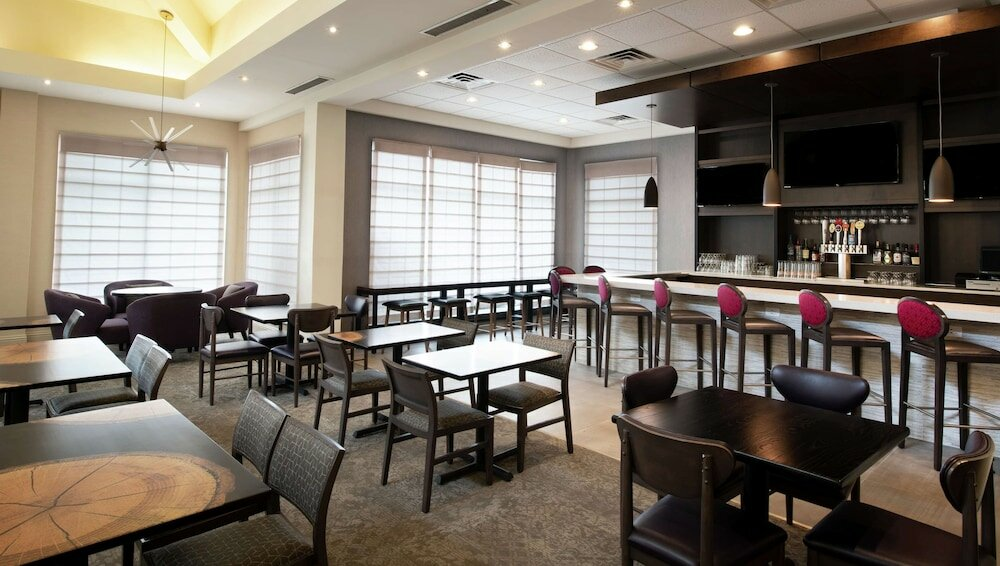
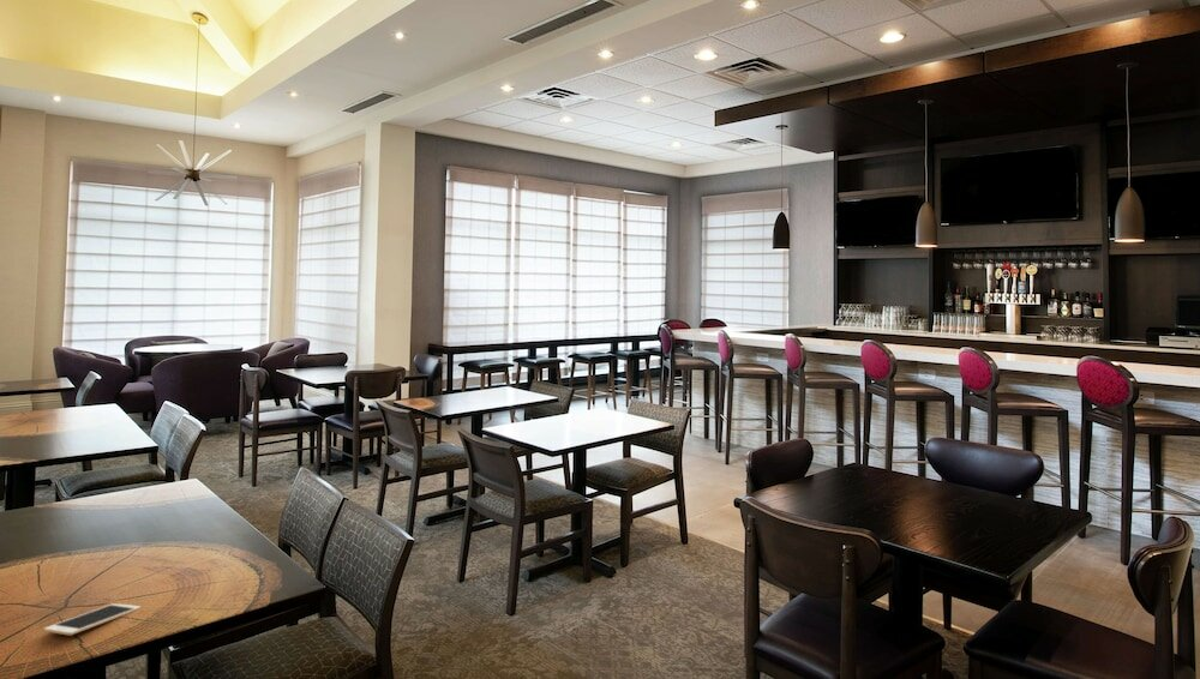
+ cell phone (94, 618)
